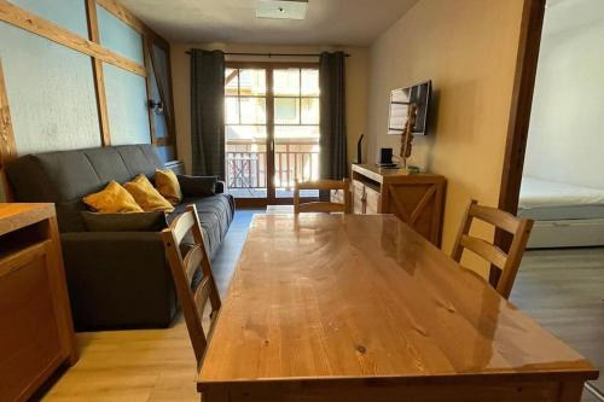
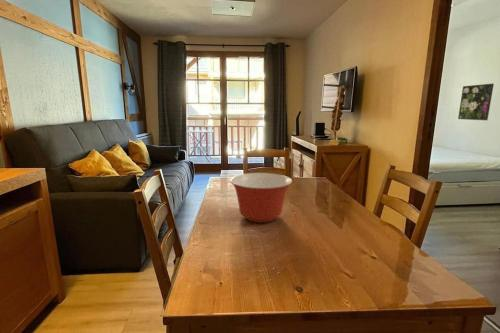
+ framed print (474, 102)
+ mixing bowl (260, 198)
